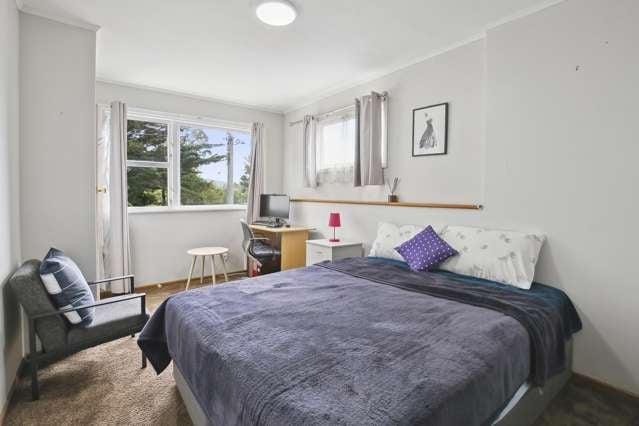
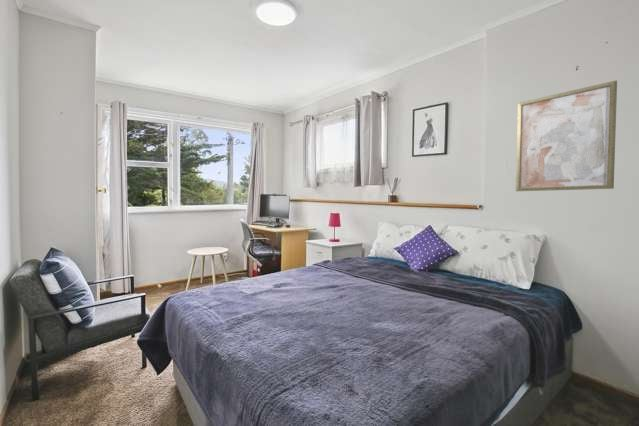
+ wall art (560, 141)
